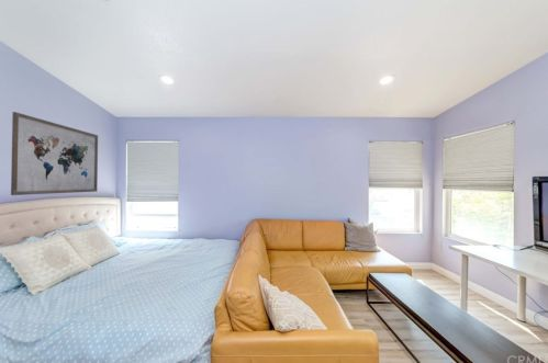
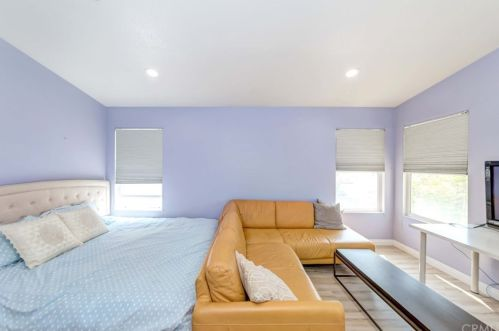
- wall art (63, 159)
